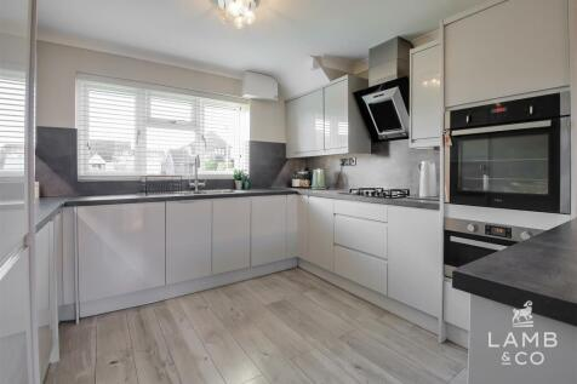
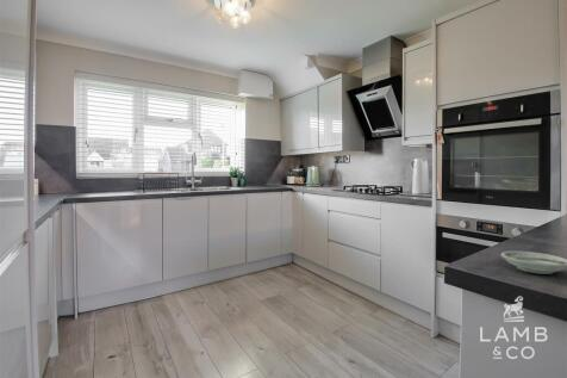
+ saucer (534, 262)
